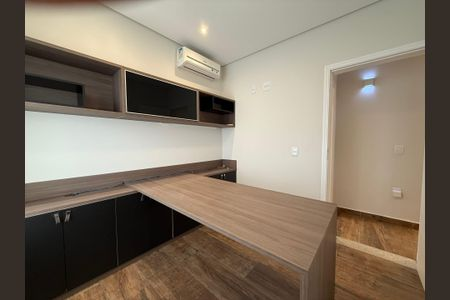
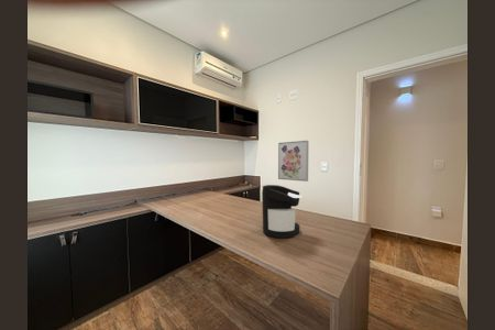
+ coffee maker (282, 208)
+ wall art (292, 161)
